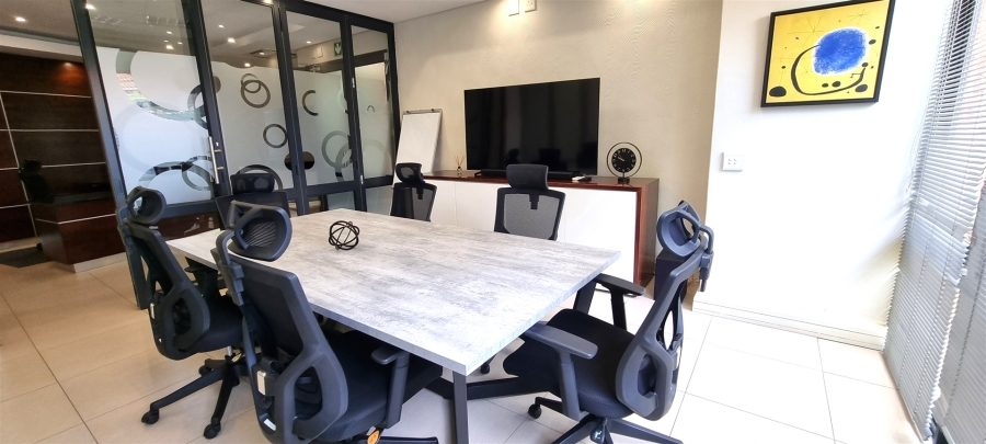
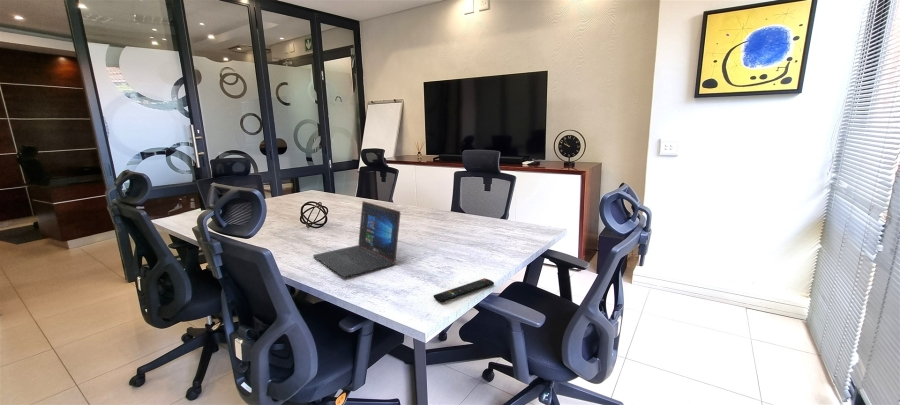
+ laptop (359, 235)
+ remote control (465, 290)
